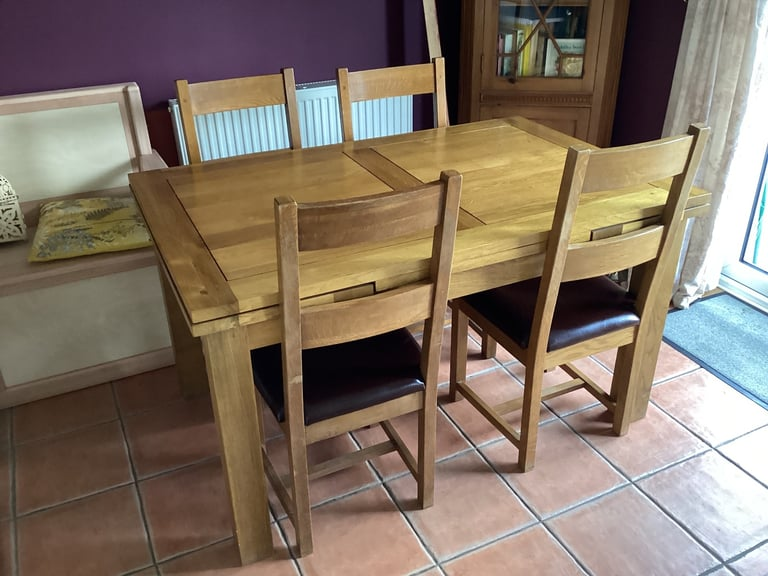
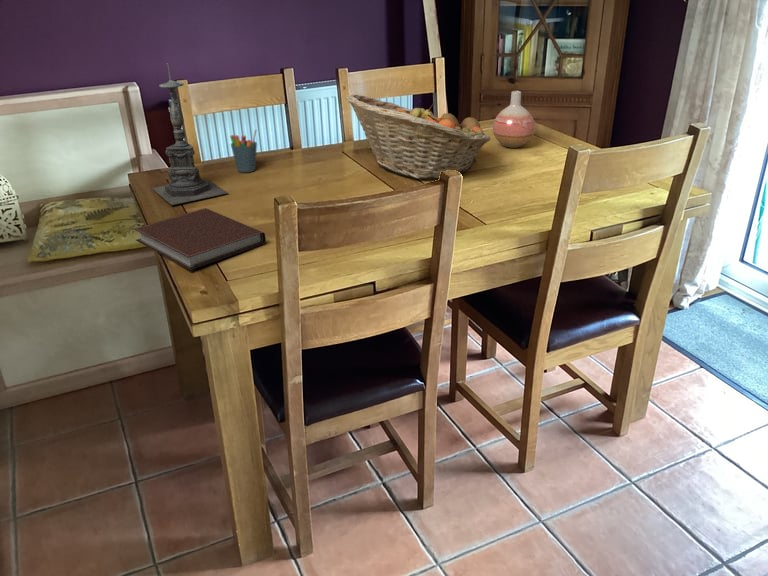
+ candle holder (180, 129)
+ vase (514, 119)
+ notebook (199, 236)
+ fruit basket (416, 130)
+ pen holder (244, 149)
